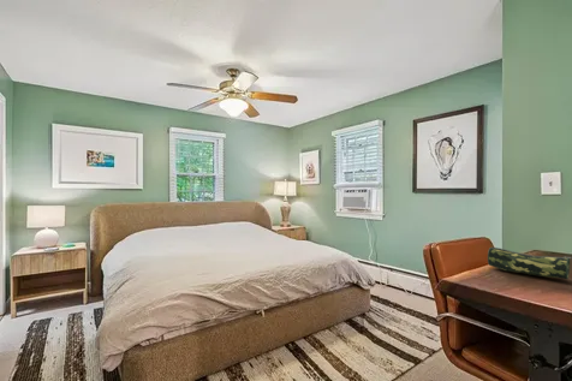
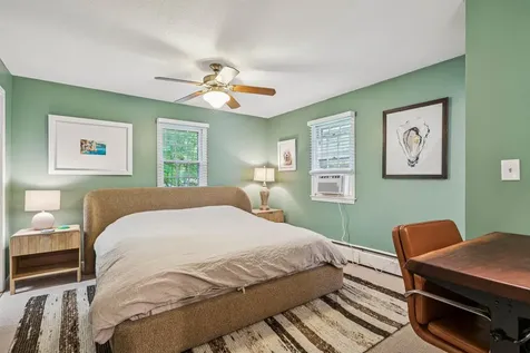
- pencil case (528, 262)
